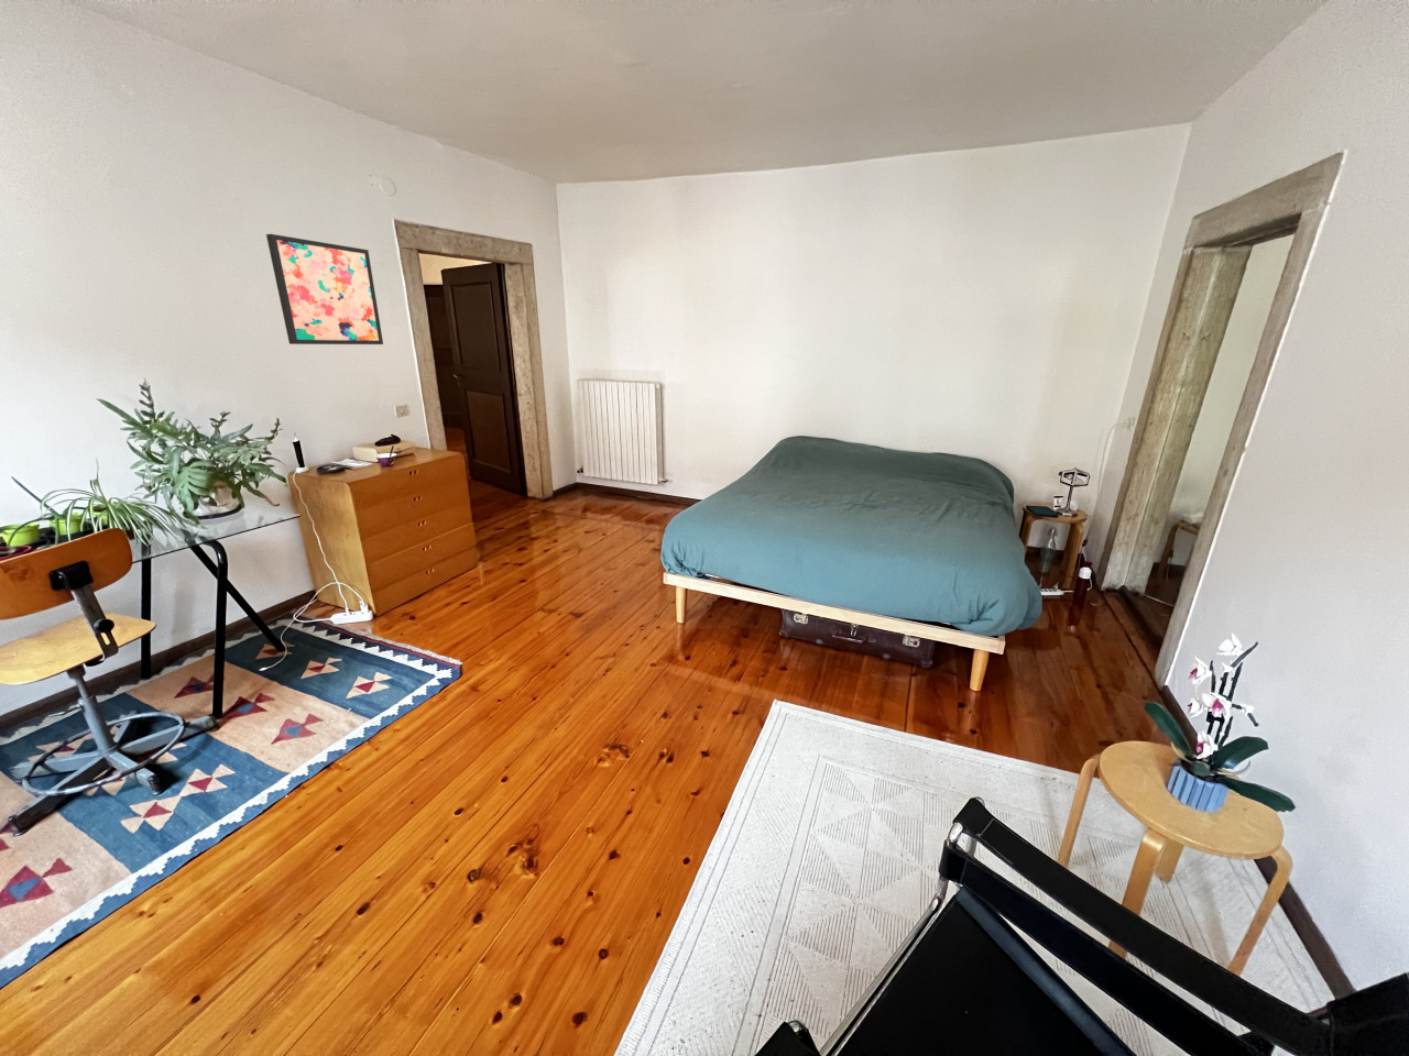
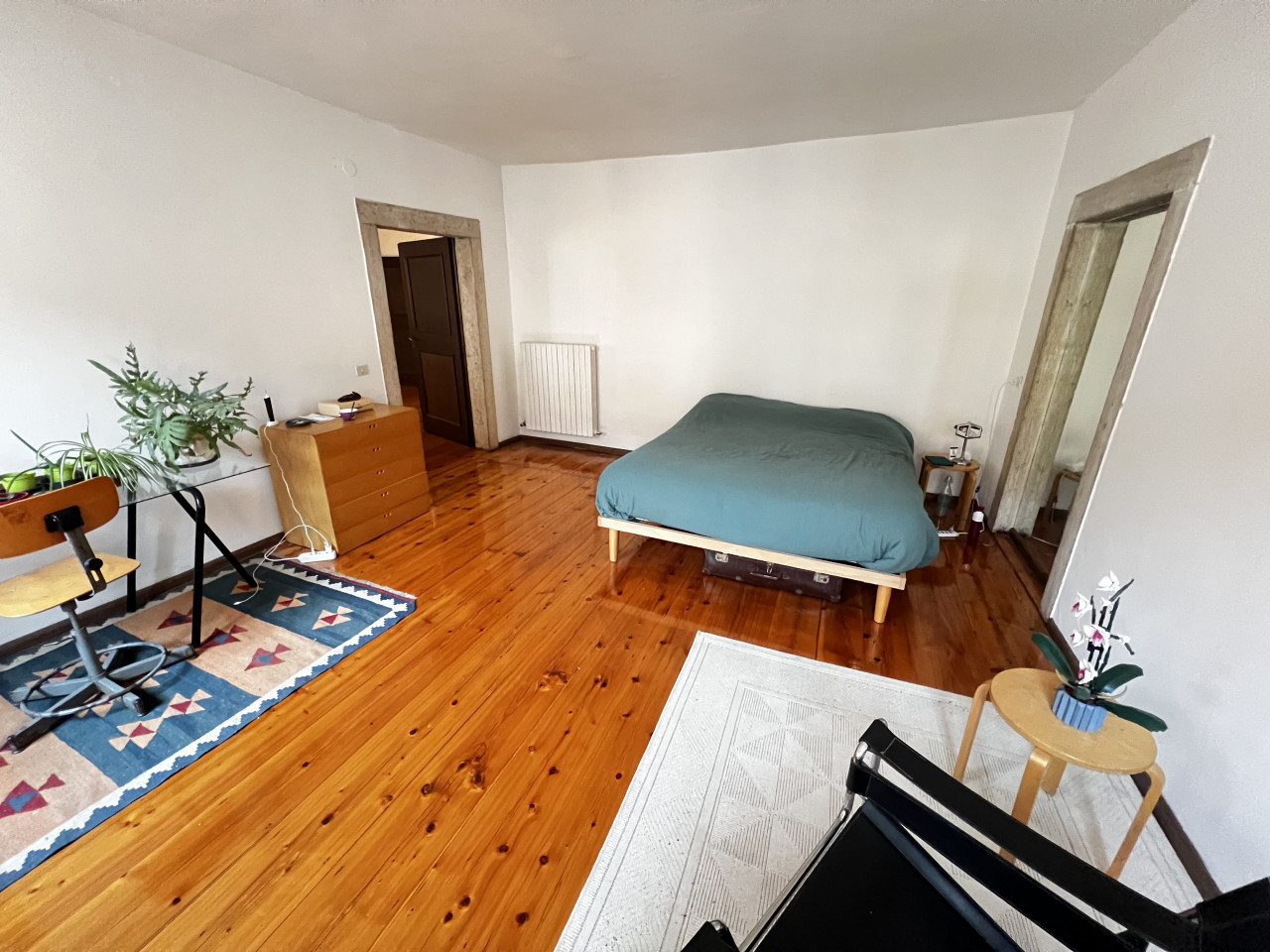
- wall art (331, 295)
